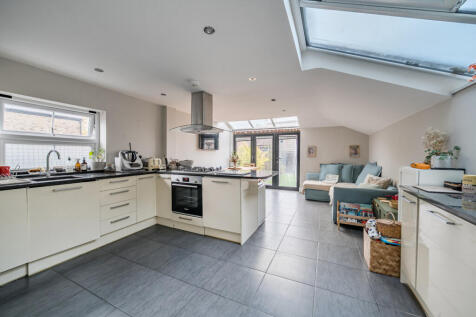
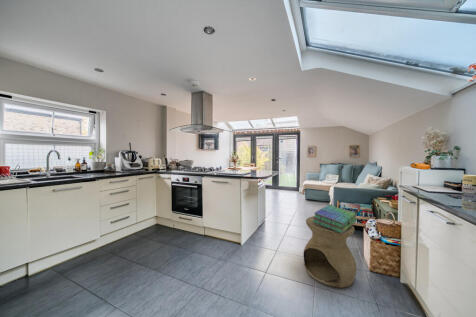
+ side table (328, 247)
+ stack of books (334, 218)
